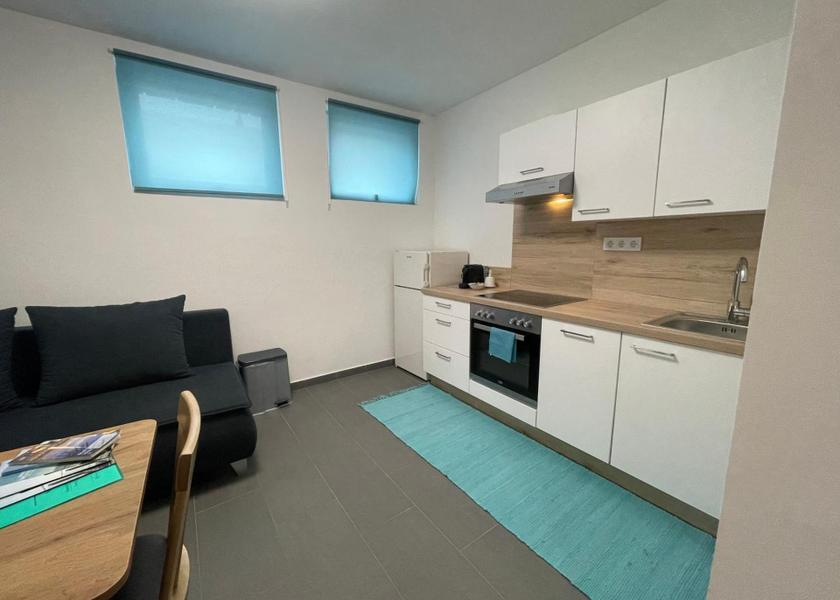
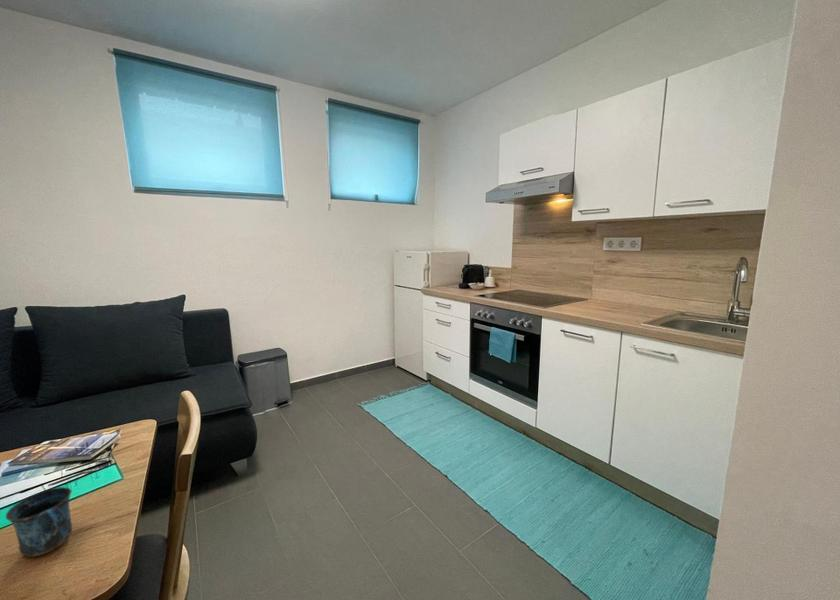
+ mug (41, 527)
